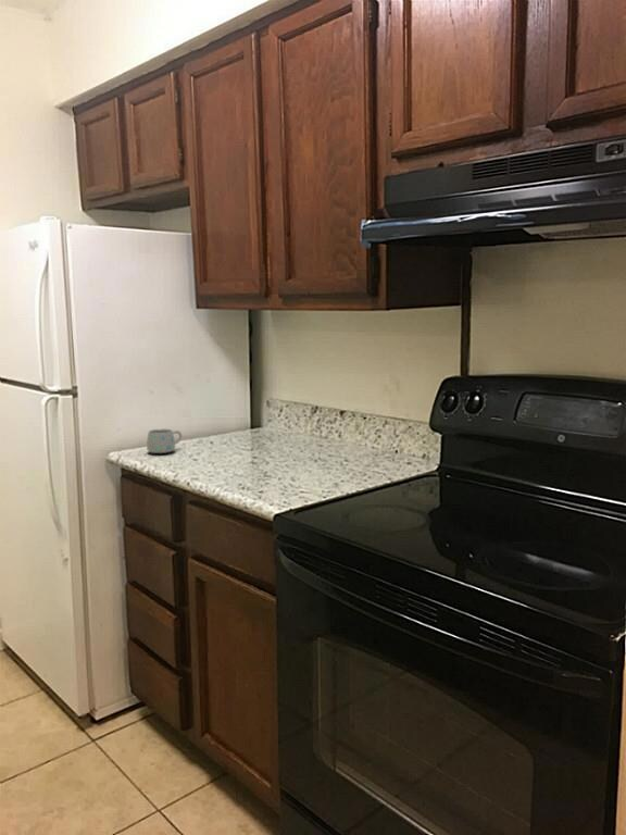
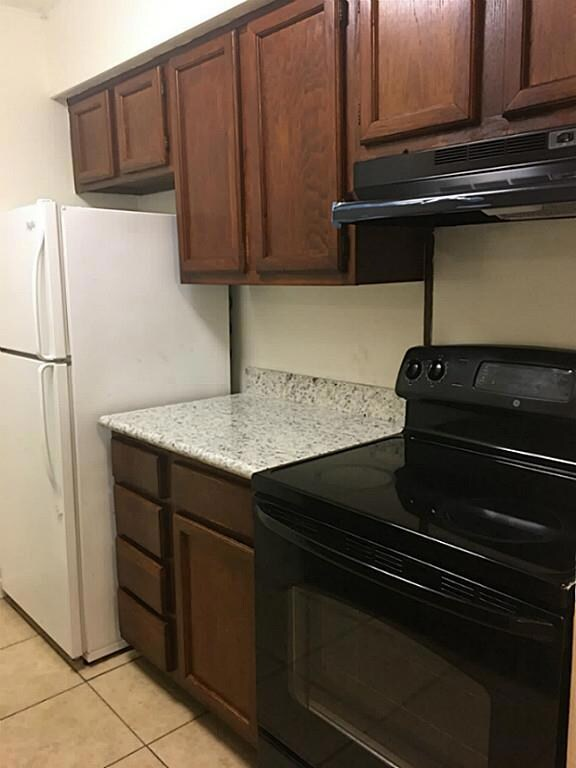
- mug (165, 440)
